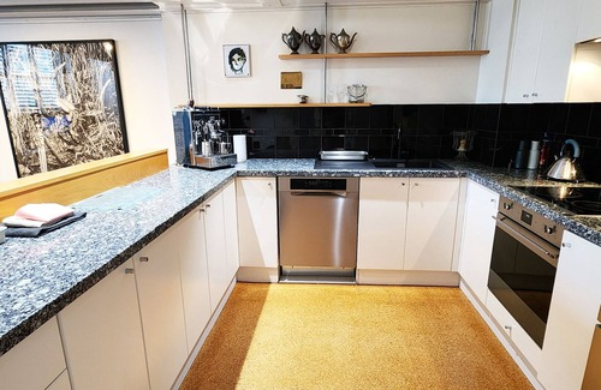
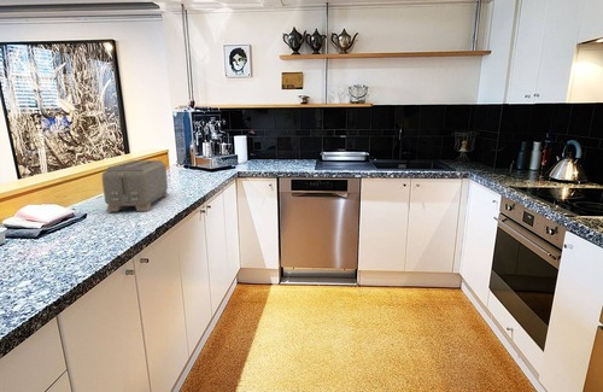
+ toaster (136, 183)
